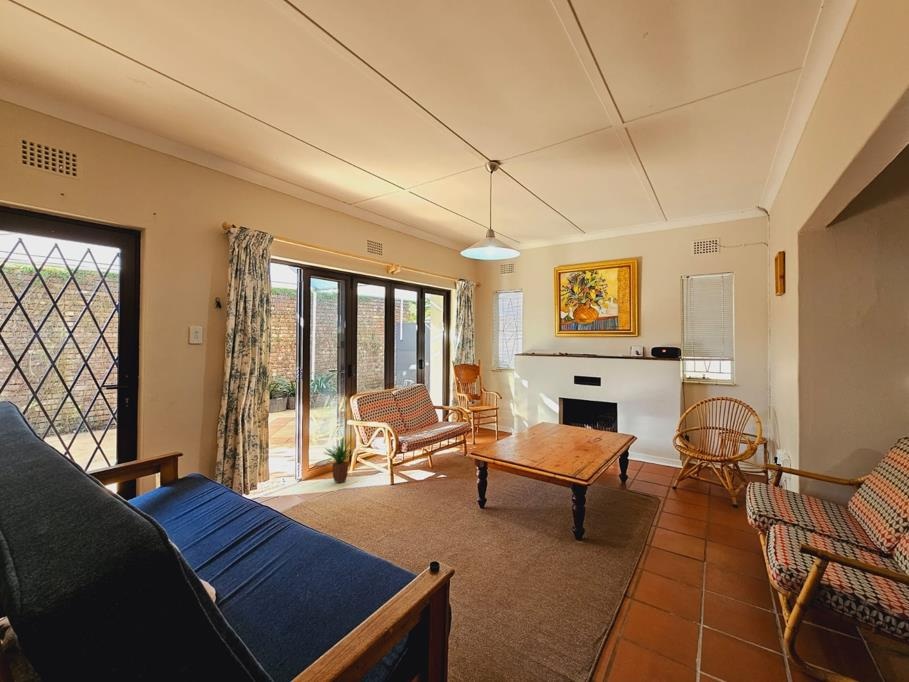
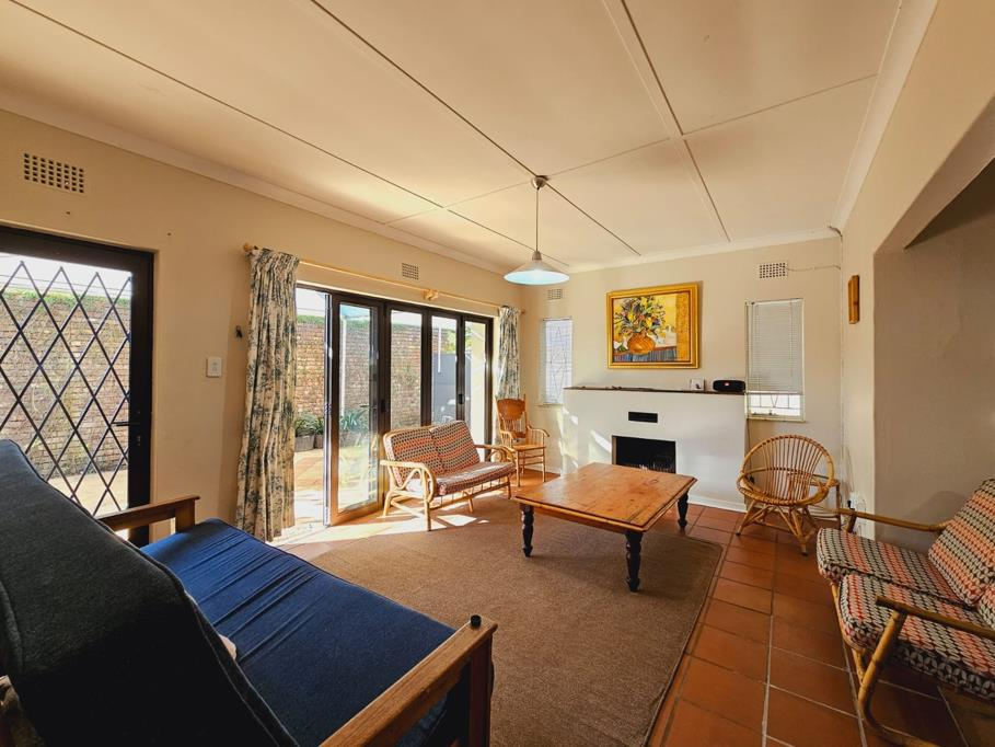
- potted plant (340, 459)
